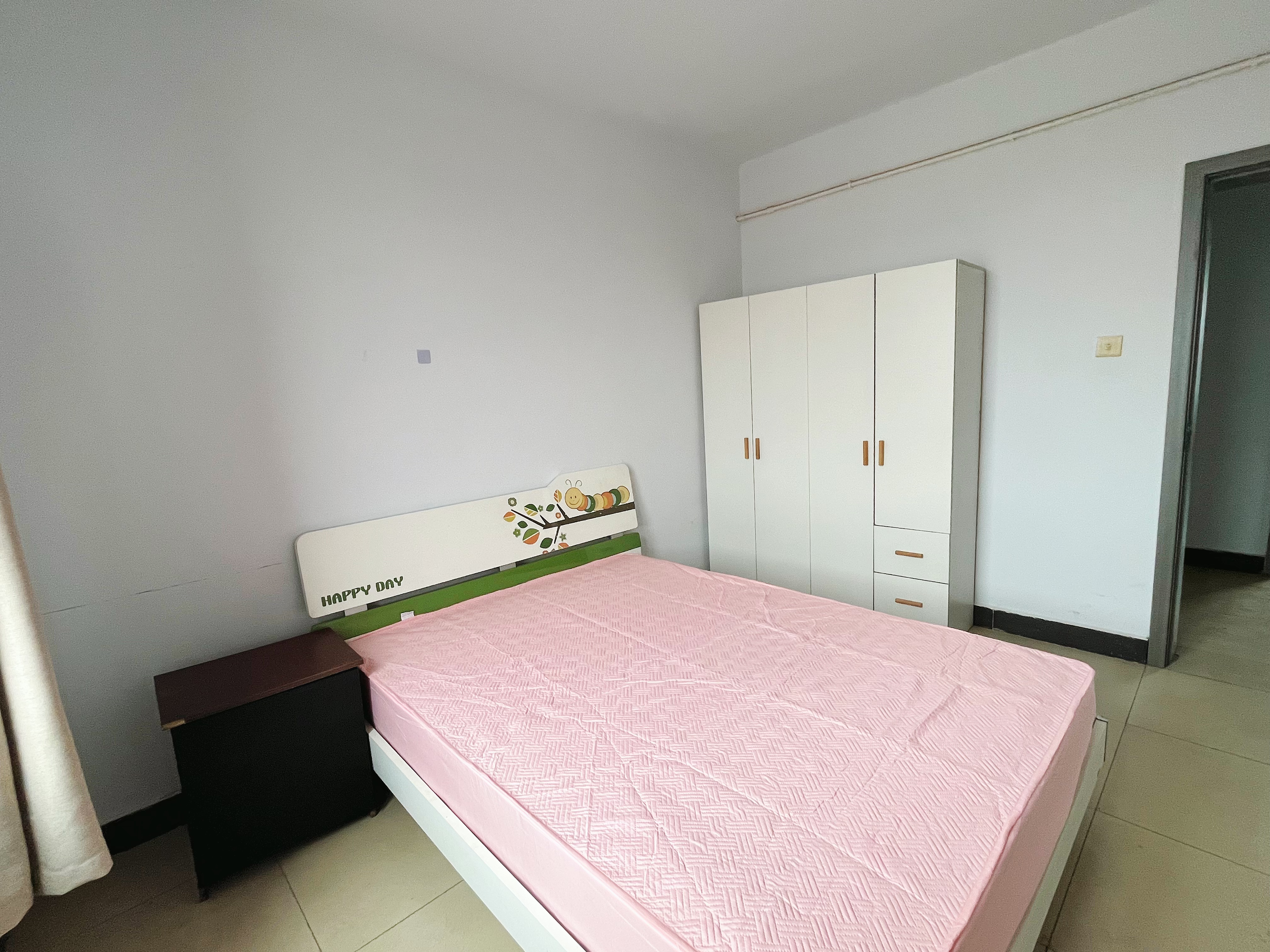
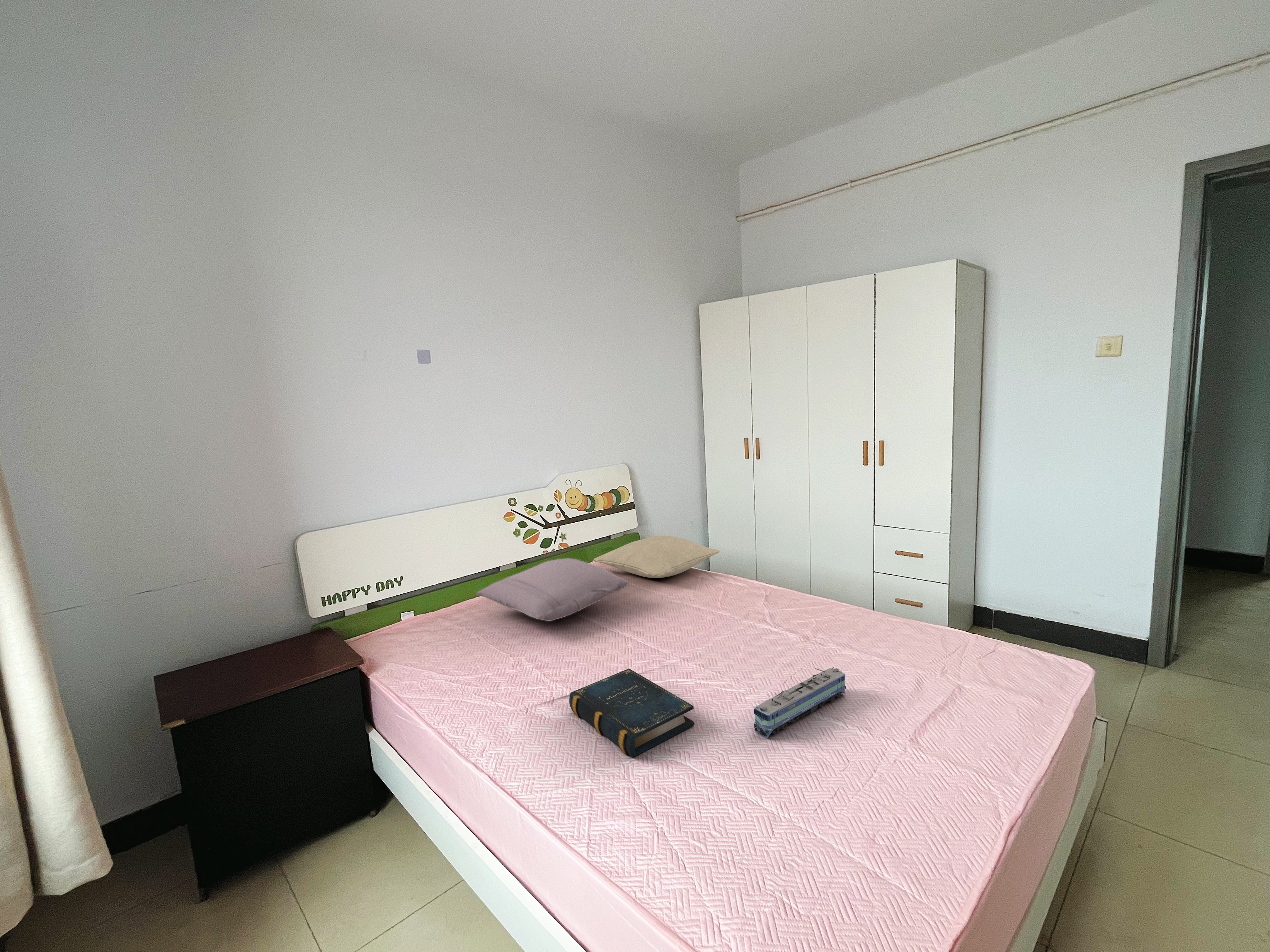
+ pillow (552, 589)
+ pillow (656, 556)
+ book (629, 709)
+ toy train (802, 695)
